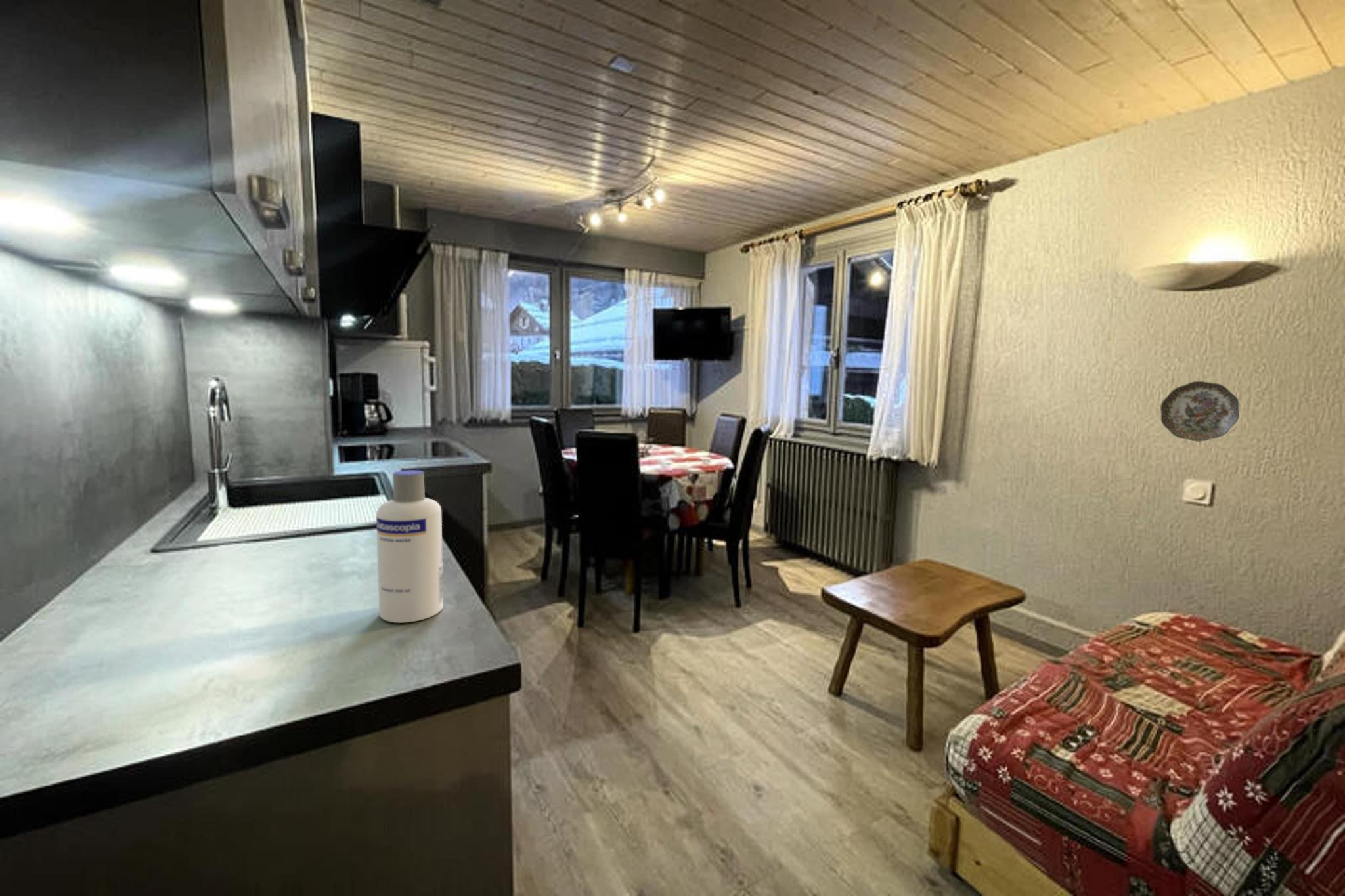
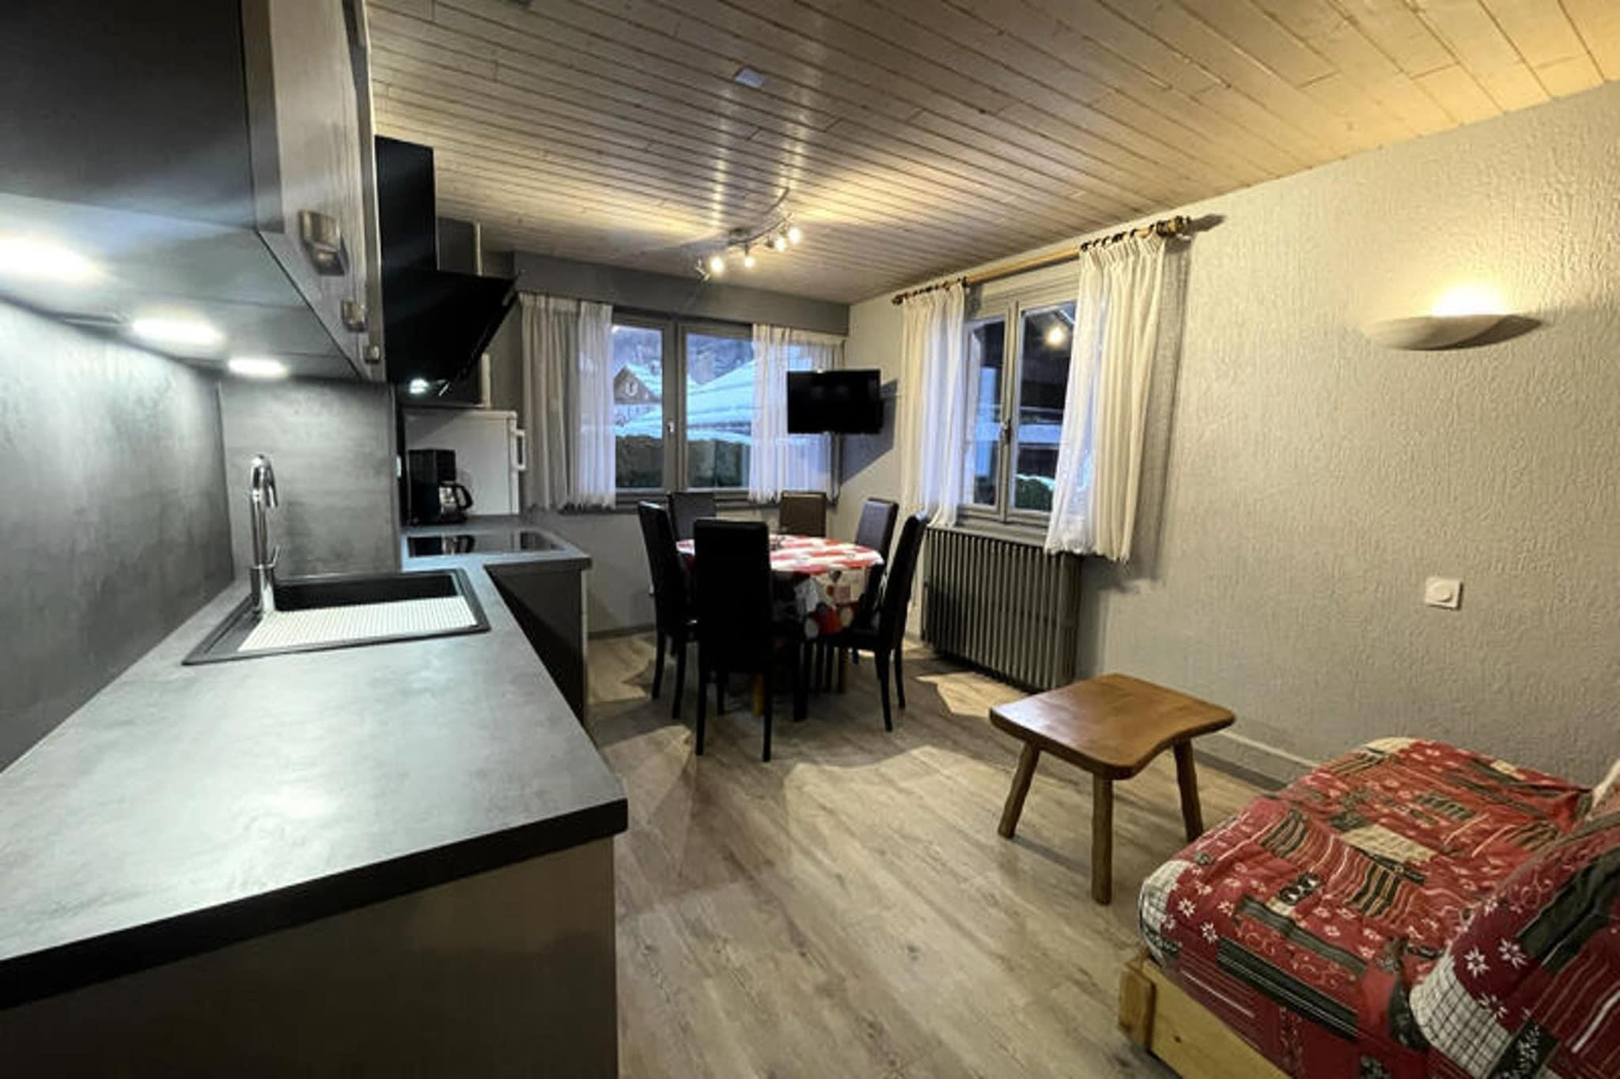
- screw cap bottle (410, 542)
- decorative plate (1199, 411)
